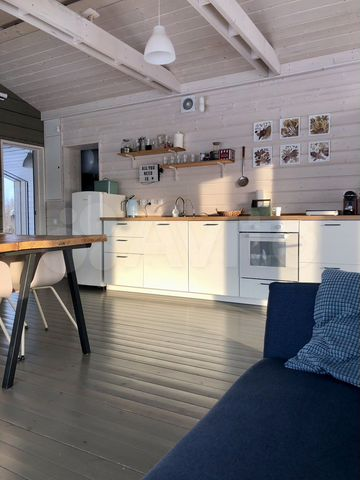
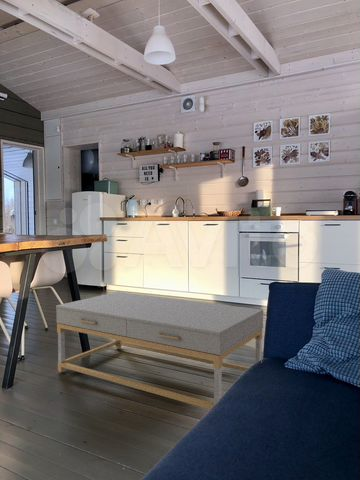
+ coffee table (156, 342)
